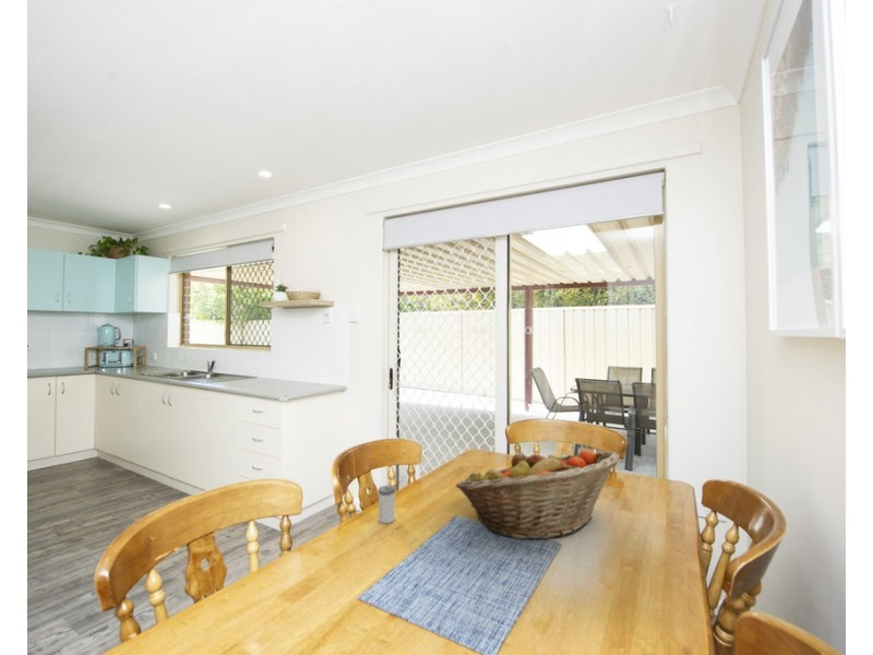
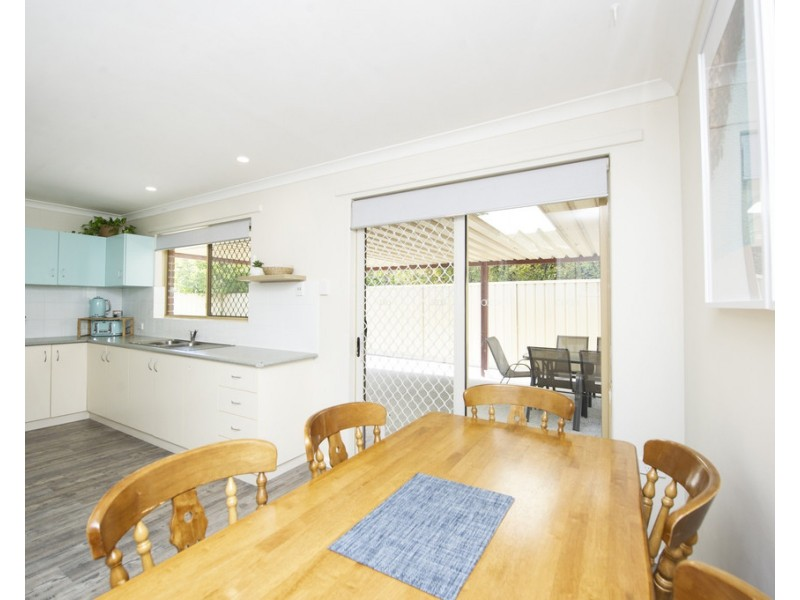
- salt shaker (386, 503)
- fruit basket (538, 483)
